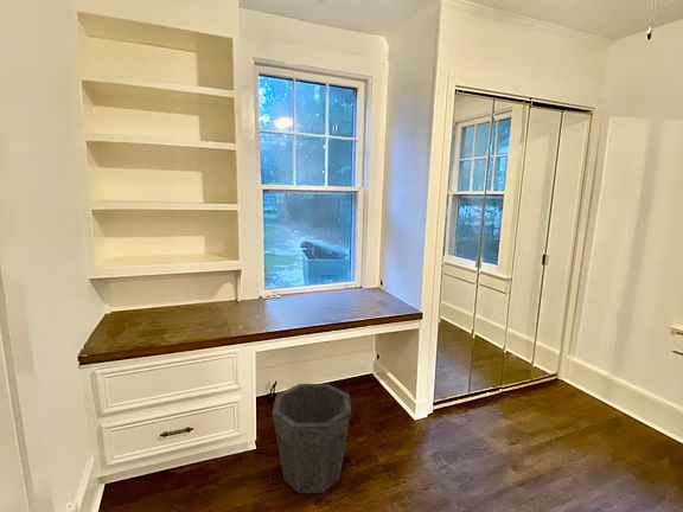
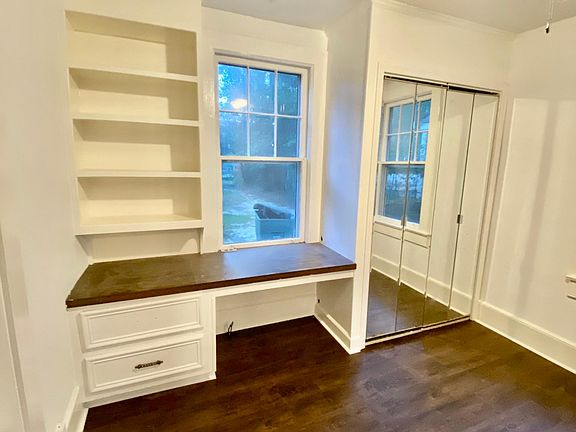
- waste bin (312, 437)
